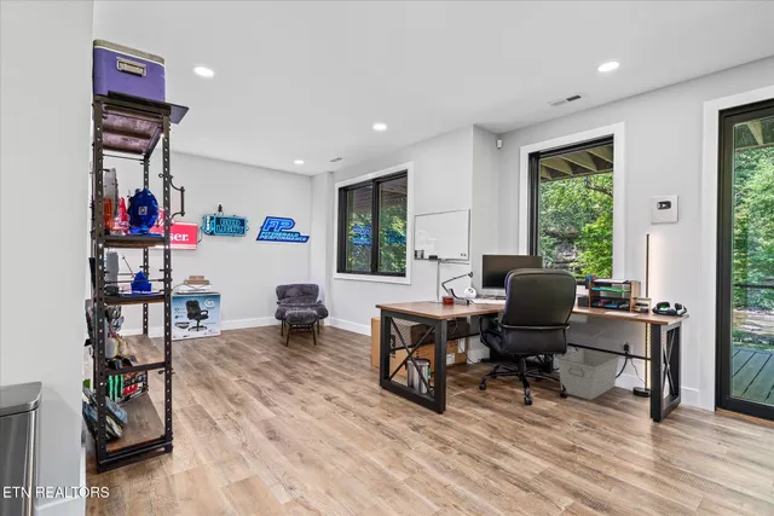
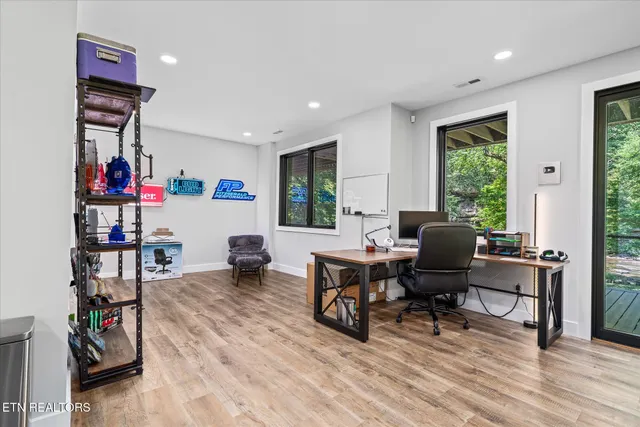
- storage bin (588, 372)
